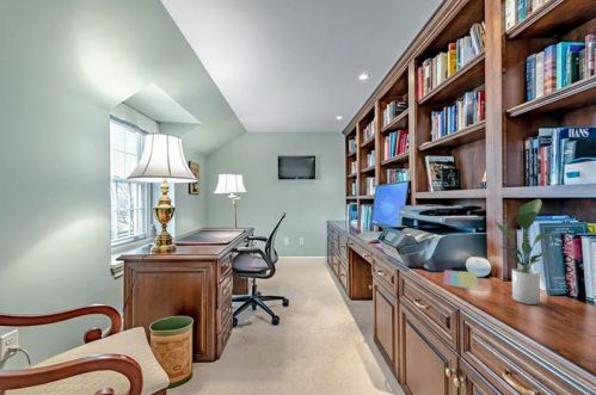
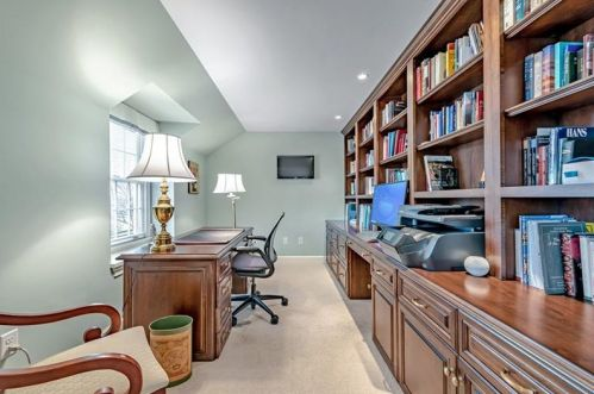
- potted plant (522, 249)
- sticky notes (460, 278)
